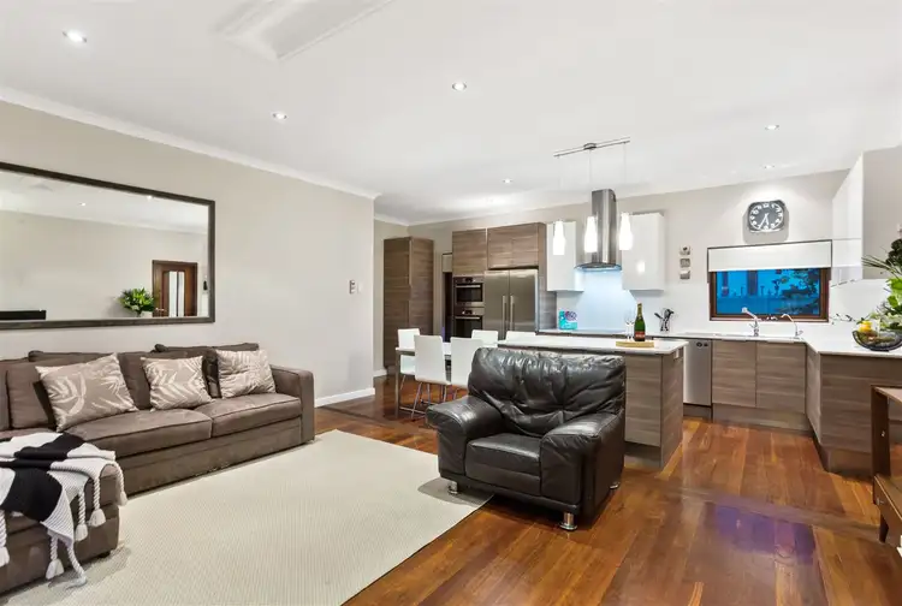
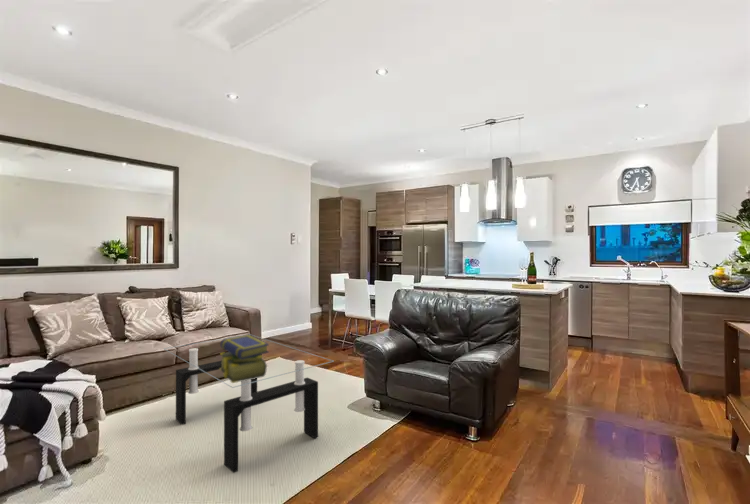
+ coffee table (243, 391)
+ stack of books (244, 356)
